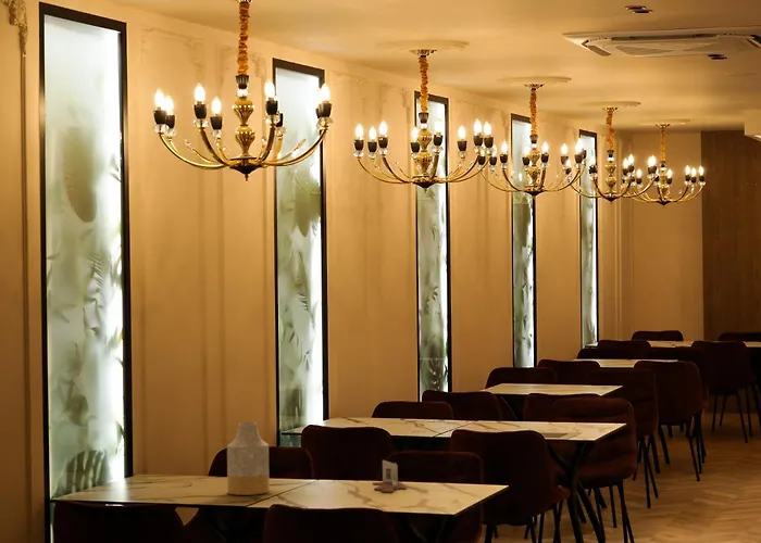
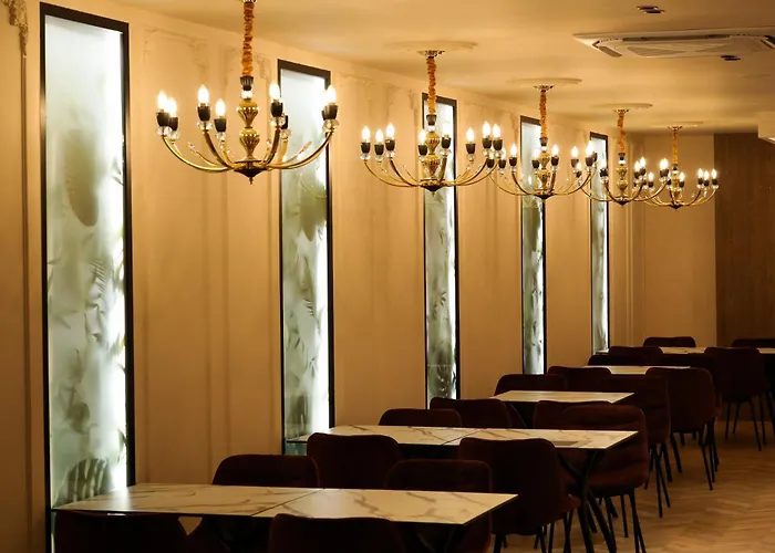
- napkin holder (387, 475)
- vase (248, 457)
